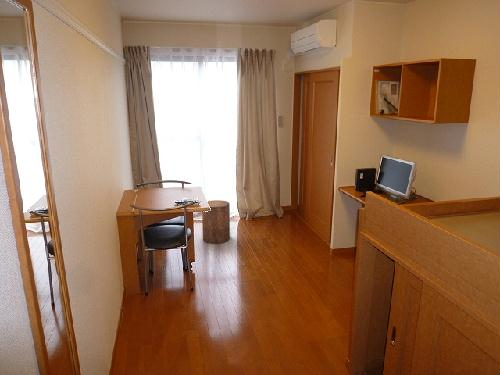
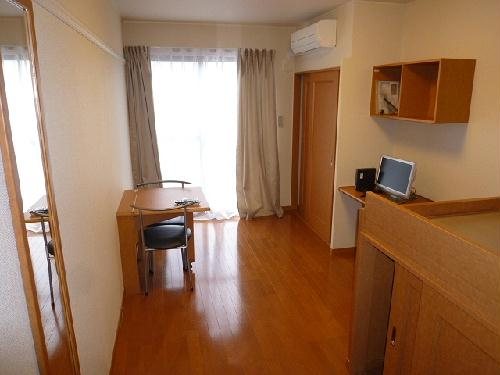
- stool (216, 221)
